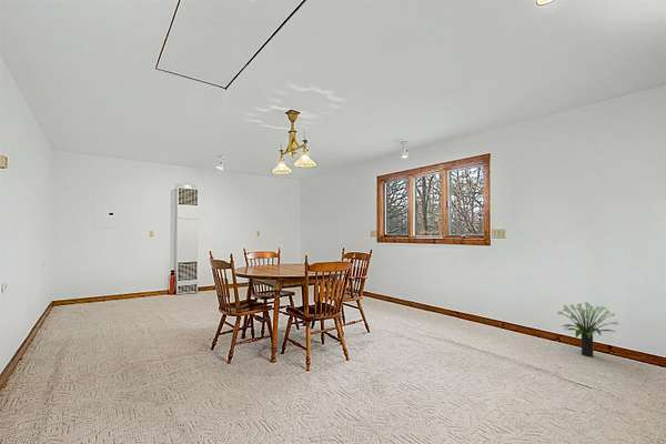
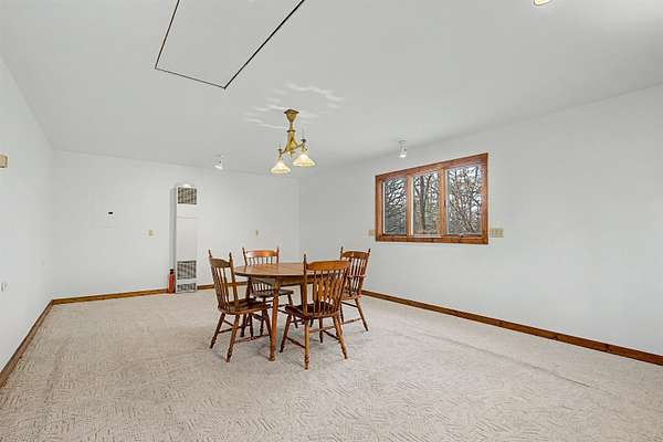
- potted plant (588, 329)
